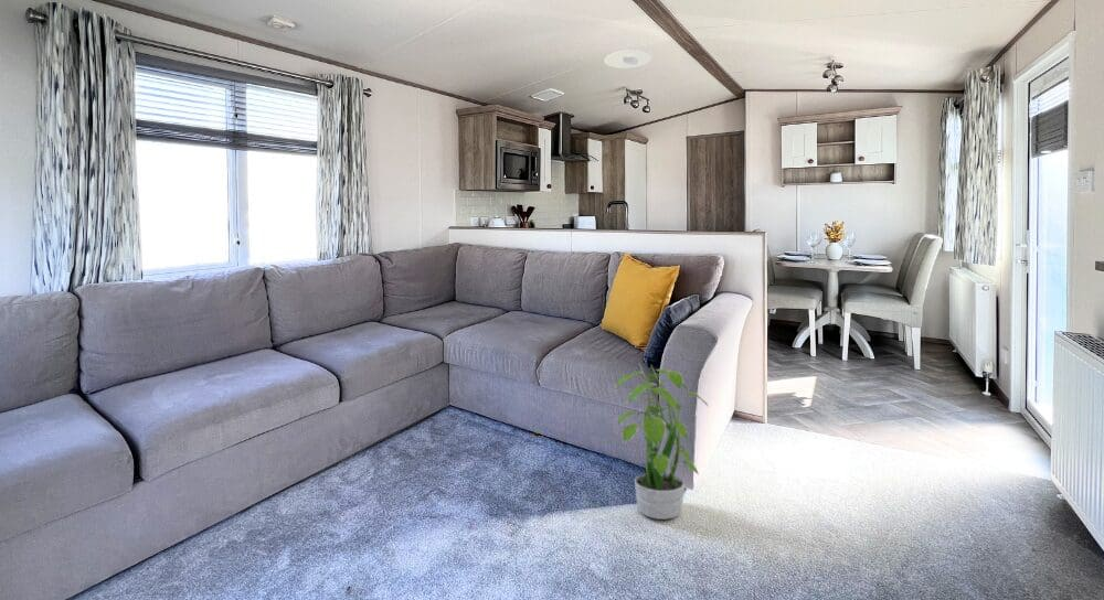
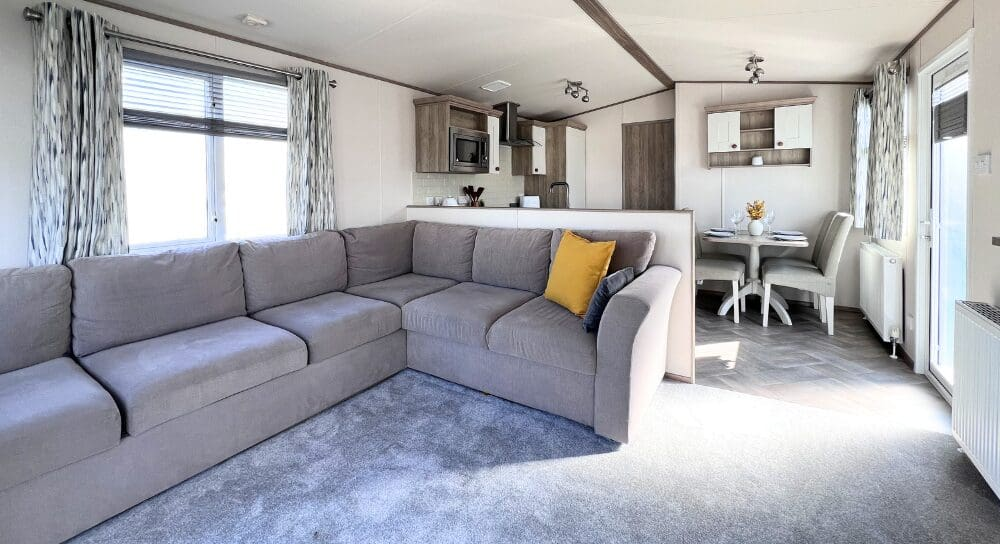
- recessed light (627, 56)
- potted plant (648, 438)
